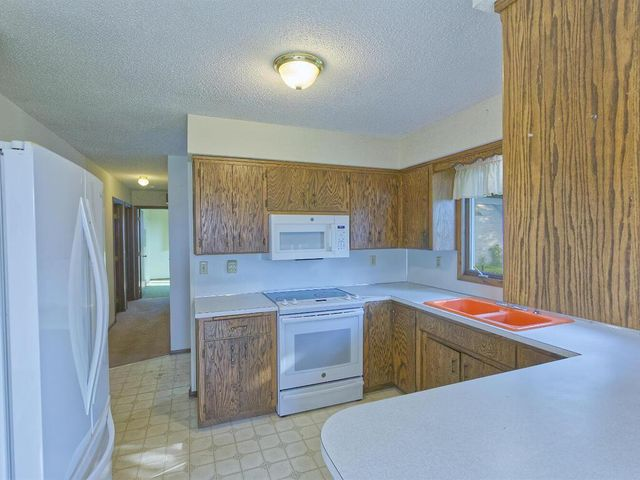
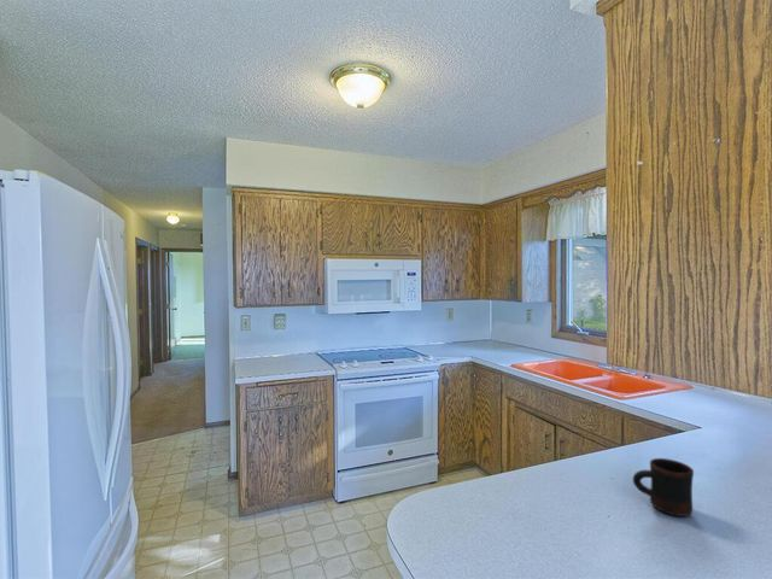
+ mug (661, 485)
